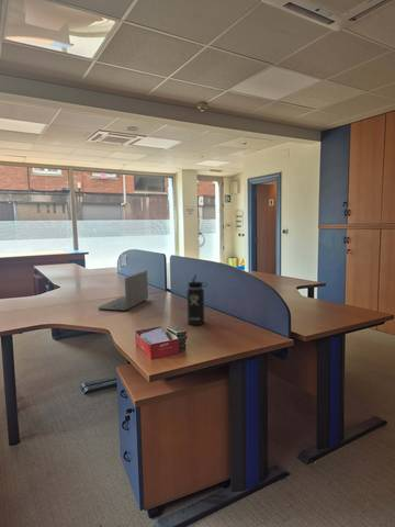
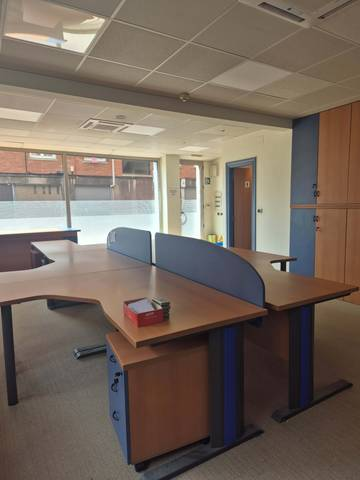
- thermos bottle (198, 299)
- laptop (125, 289)
